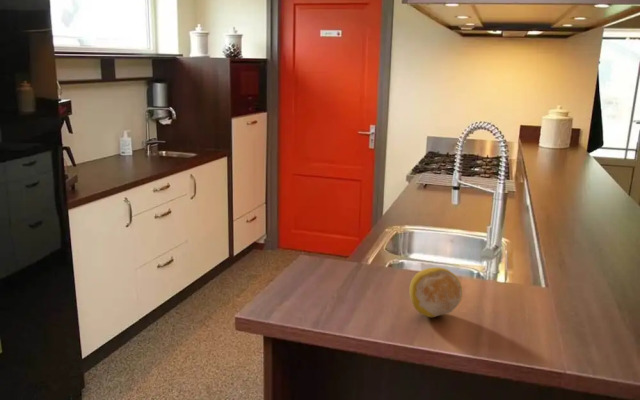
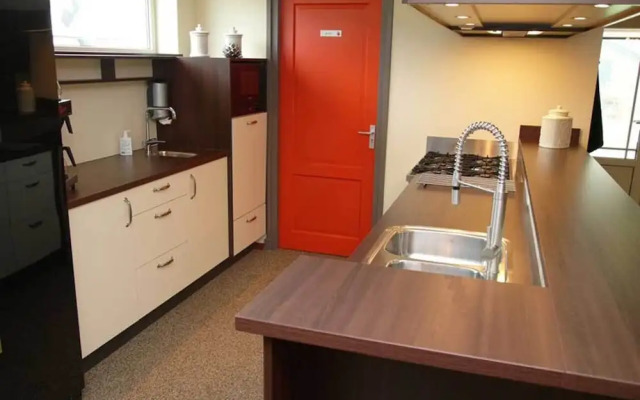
- fruit (435, 292)
